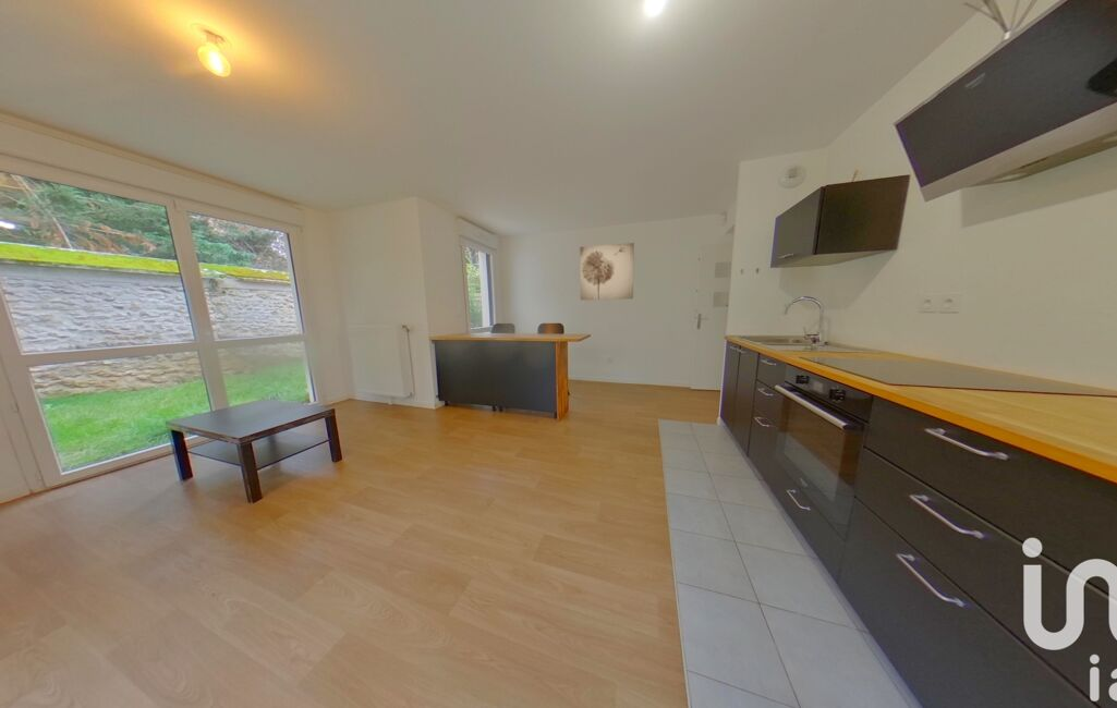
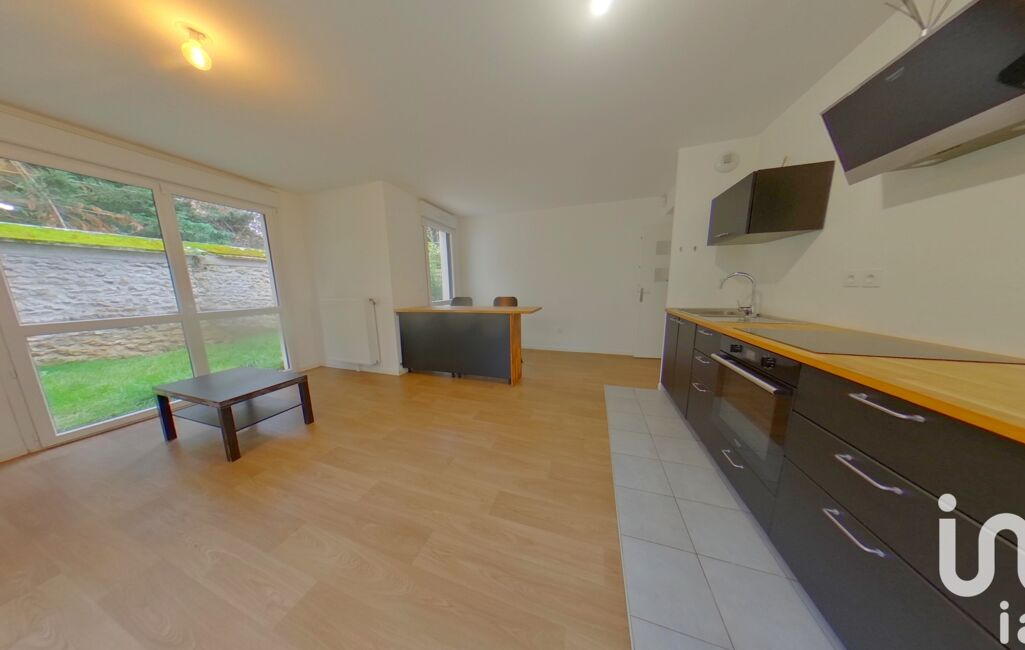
- wall art (606, 272)
